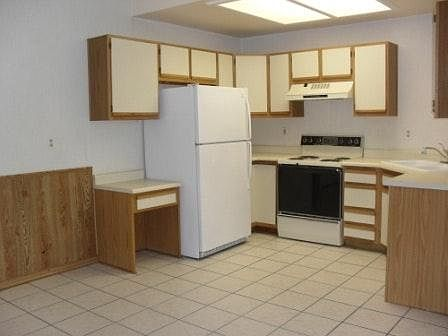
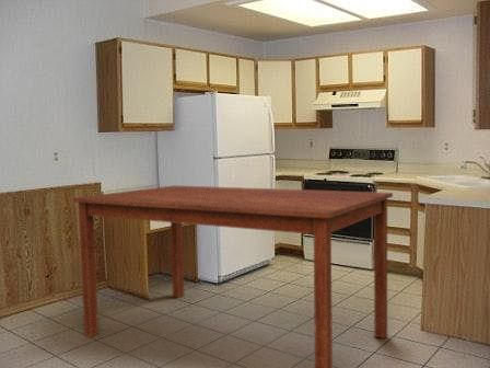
+ dining table (232, 227)
